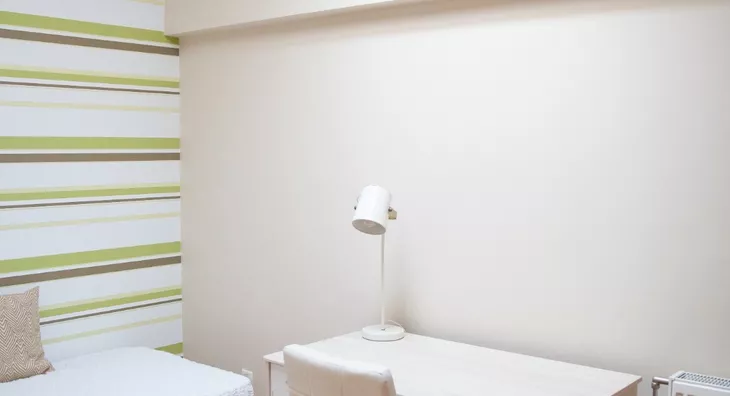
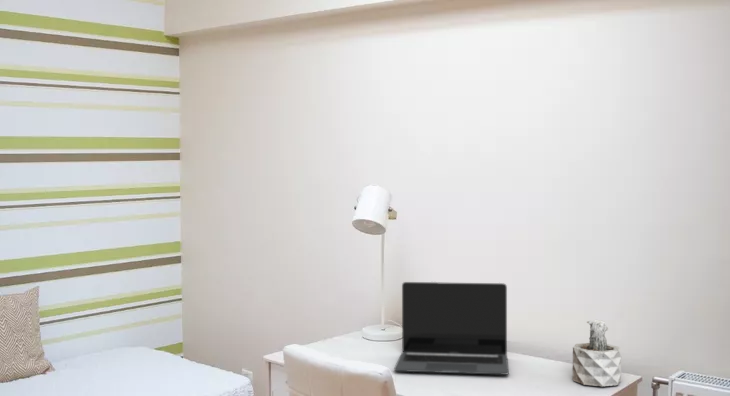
+ laptop (452, 326)
+ succulent plant (596, 351)
